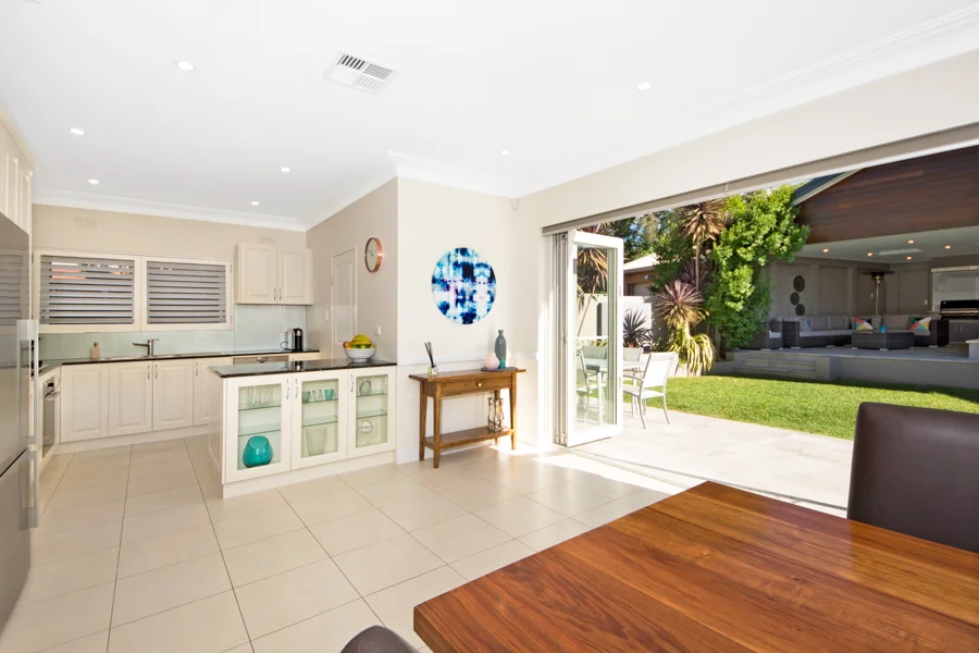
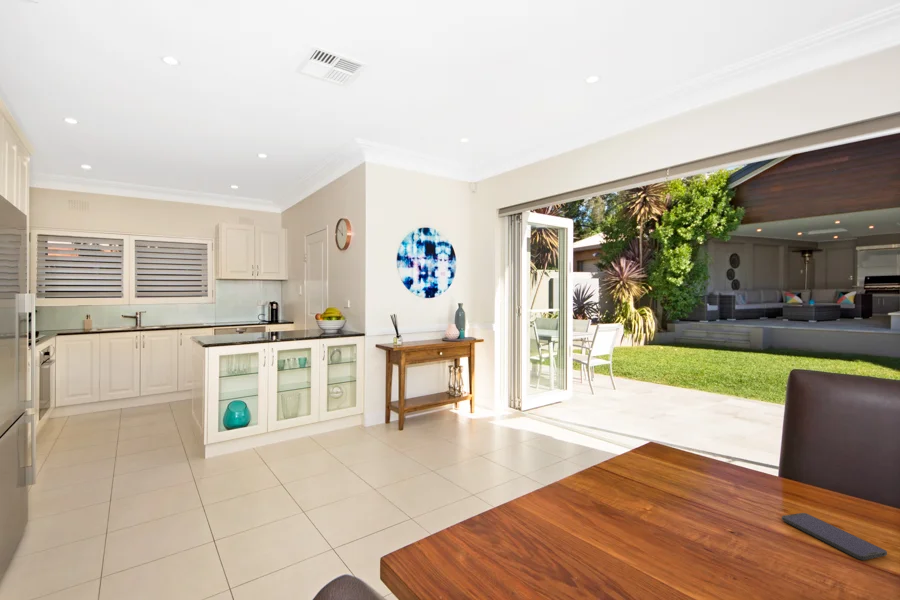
+ smartphone (830, 534)
